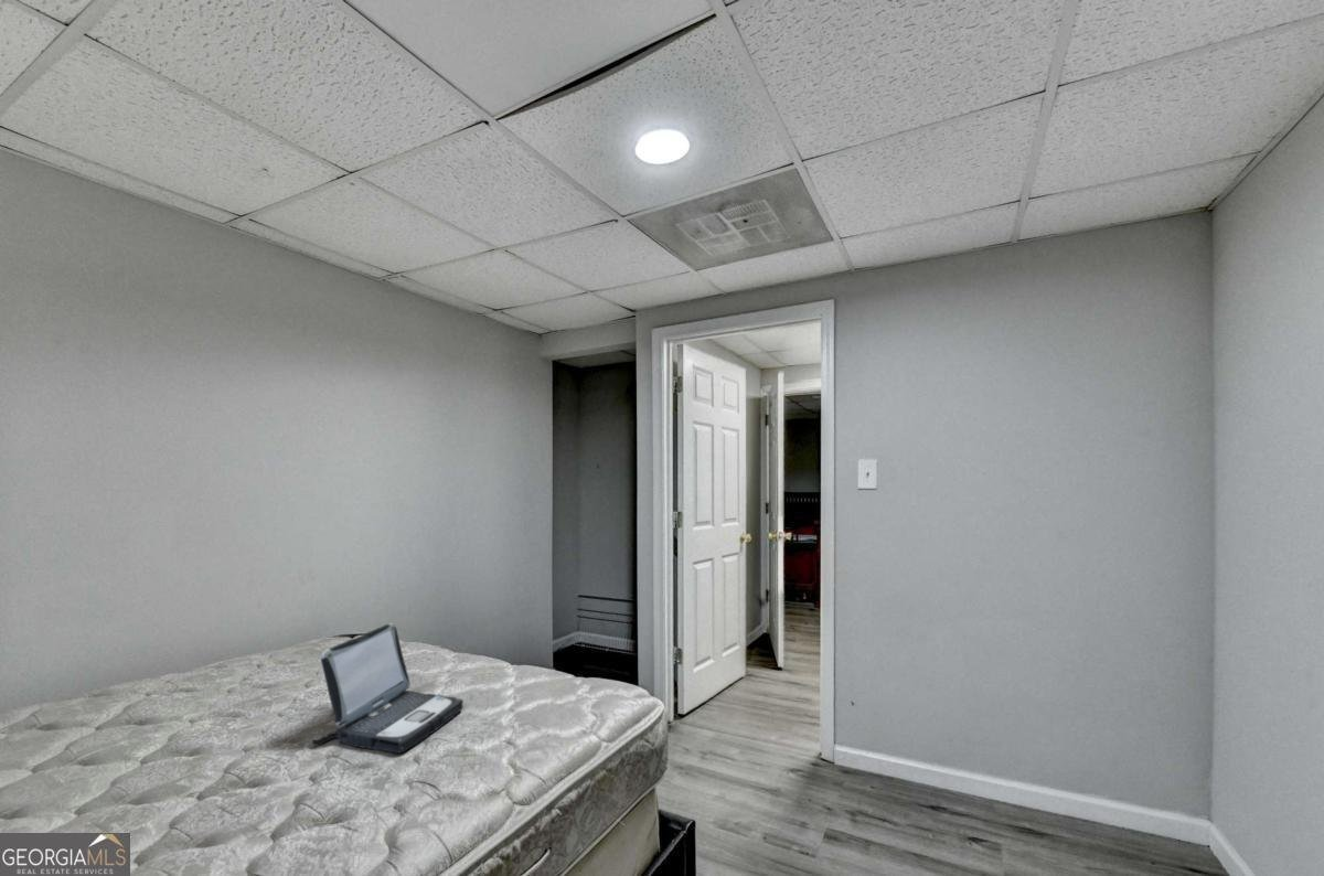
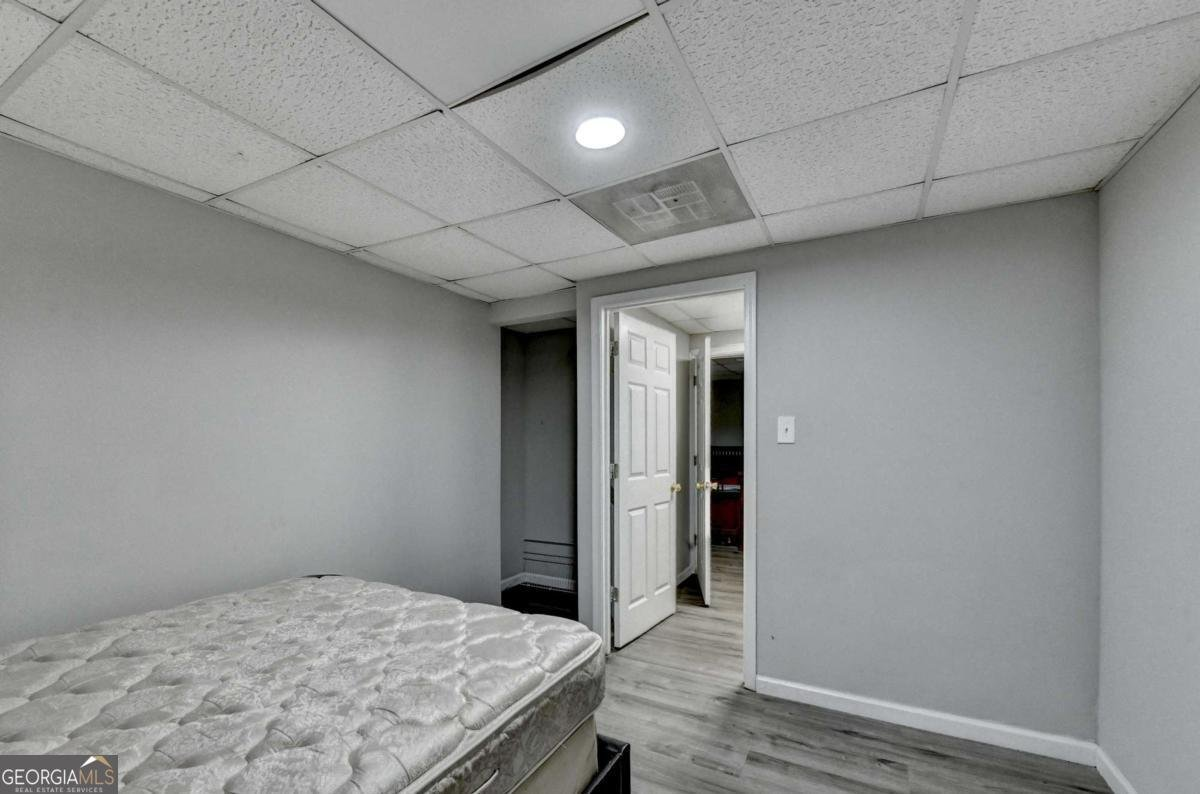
- laptop (392, 682)
